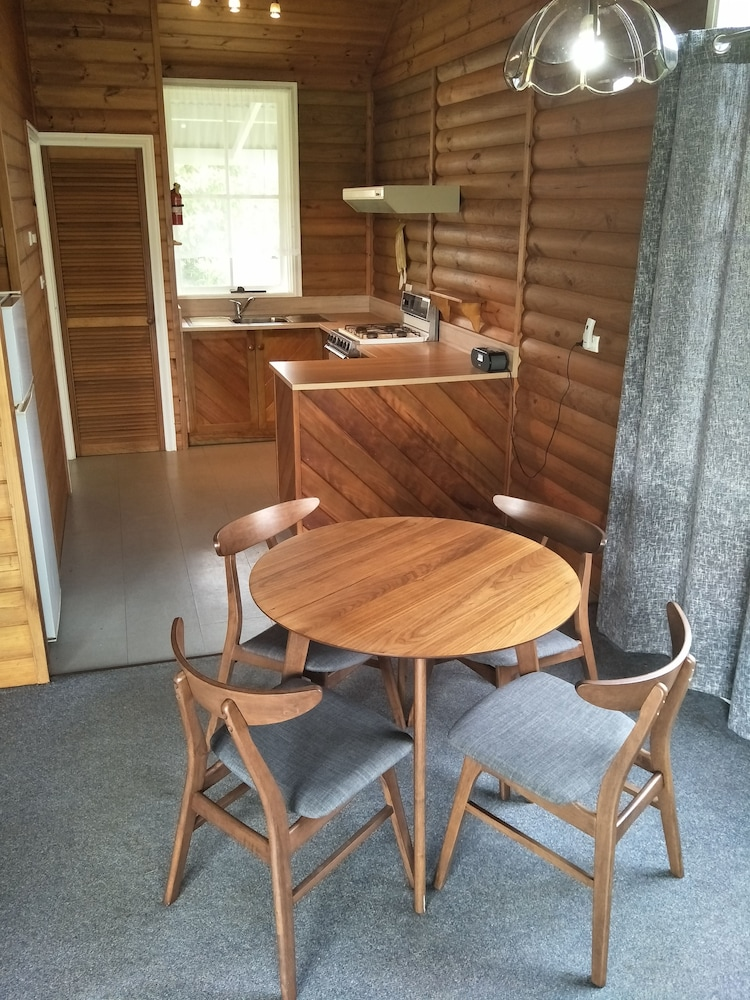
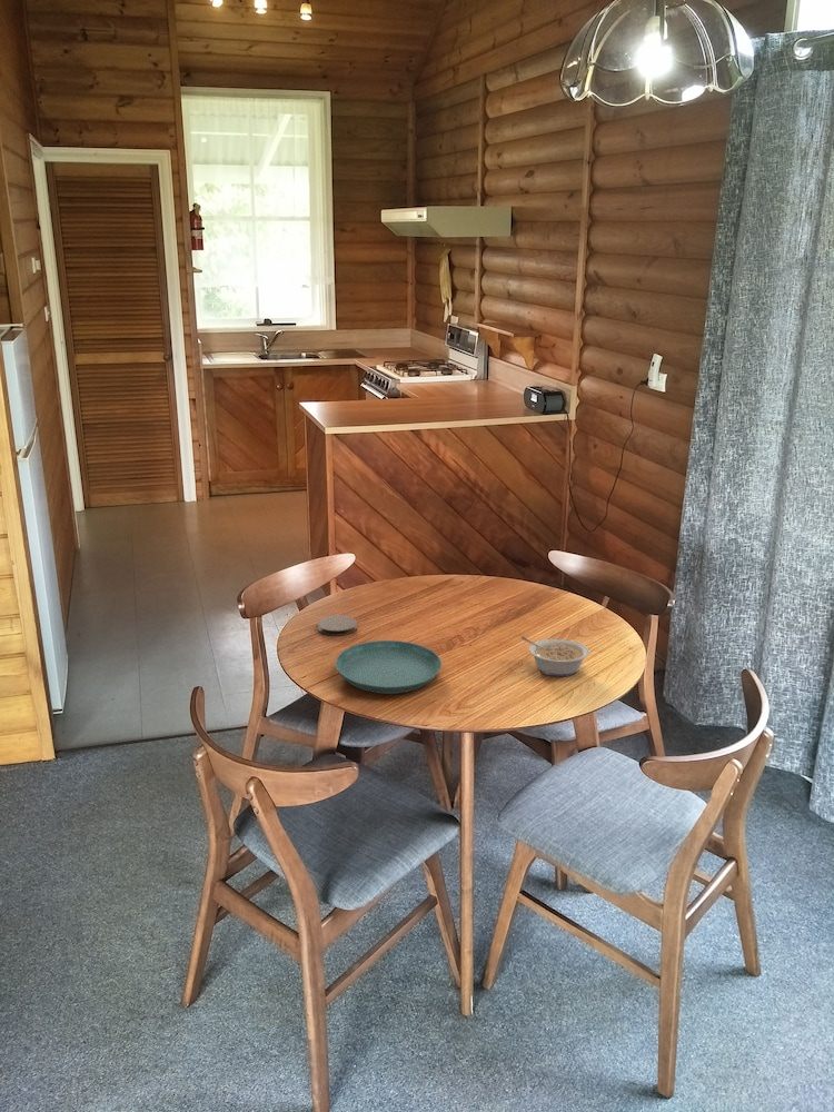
+ saucer (388, 668)
+ coaster (337, 625)
+ legume (556, 657)
